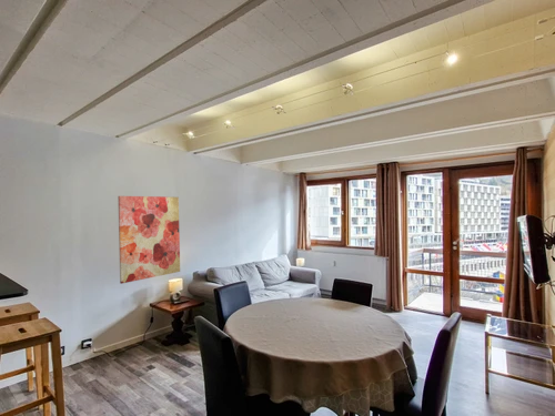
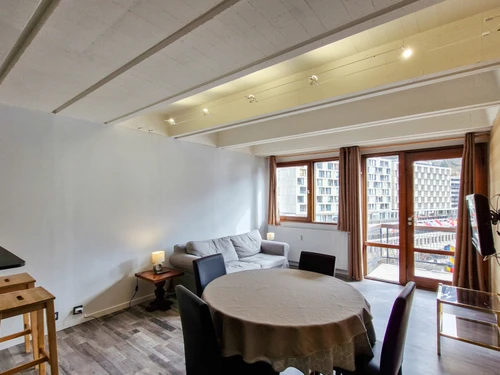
- wall art (151, 236)
